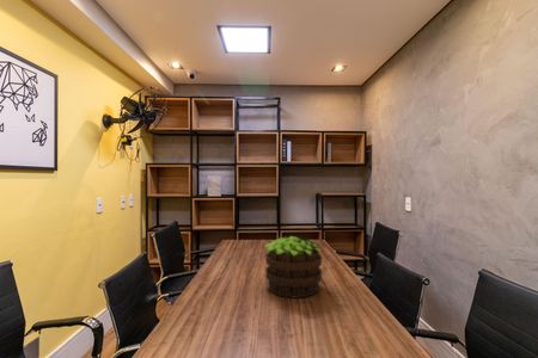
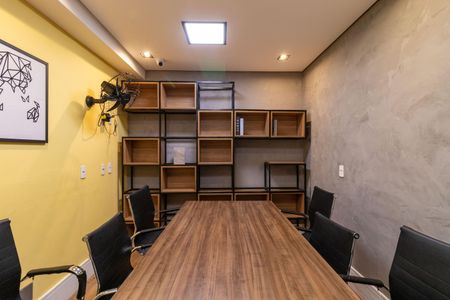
- potted plant (293, 261)
